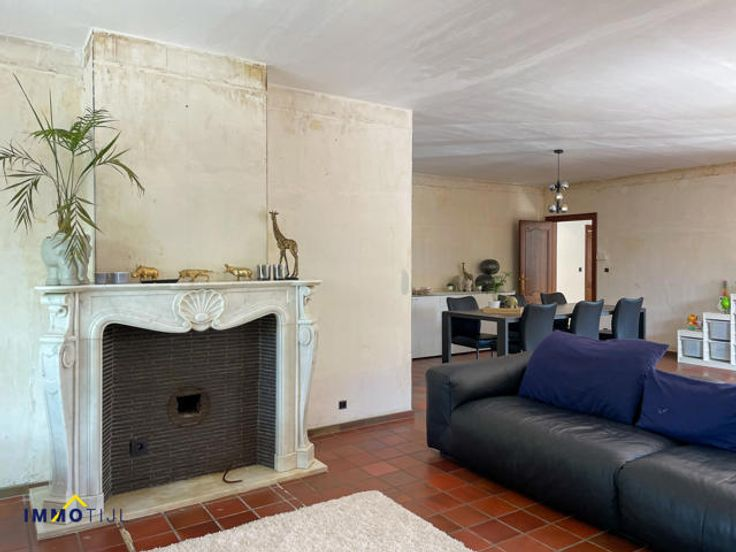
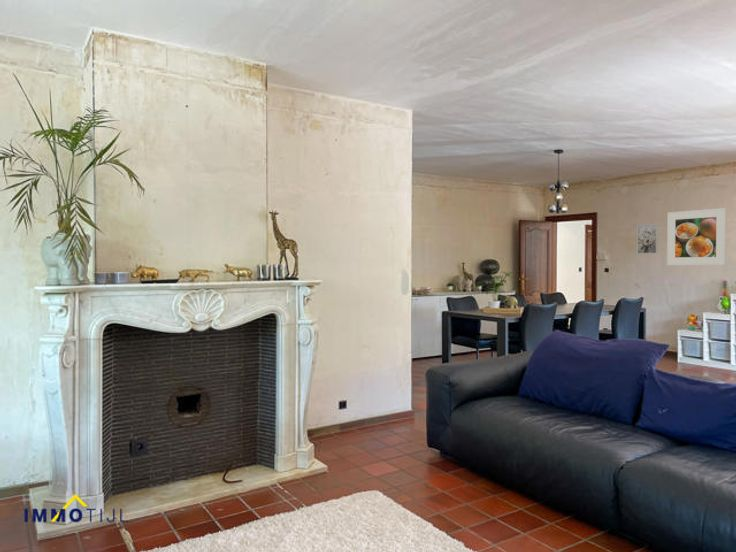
+ wall art (647, 239)
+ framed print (695, 237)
